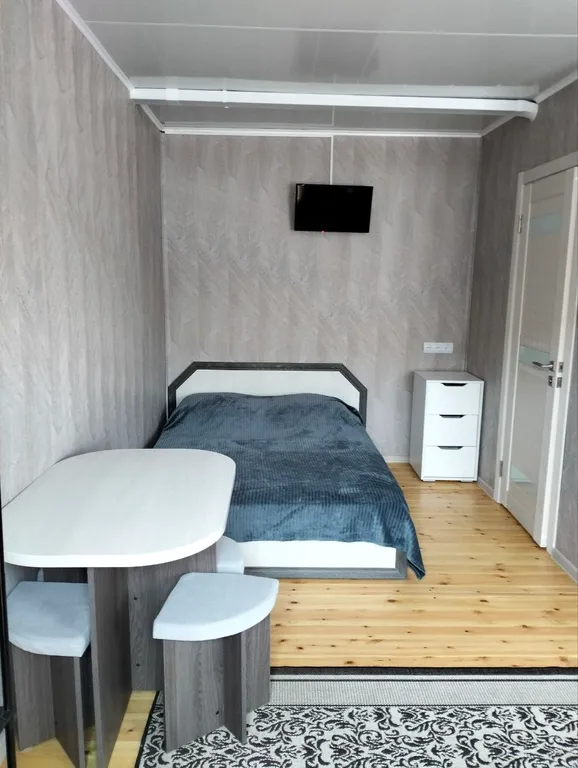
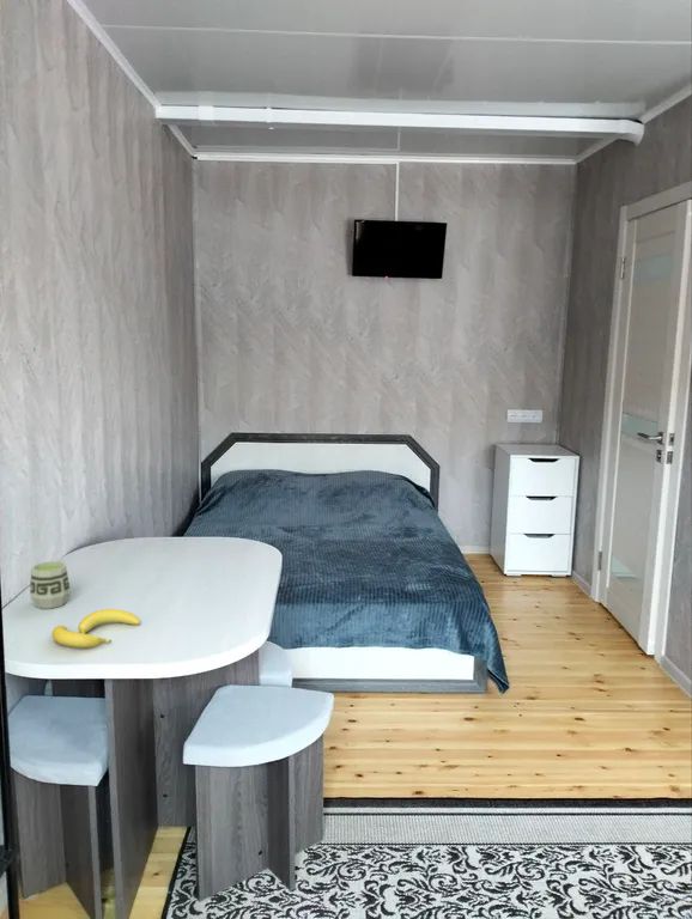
+ banana (93, 626)
+ cup (49, 584)
